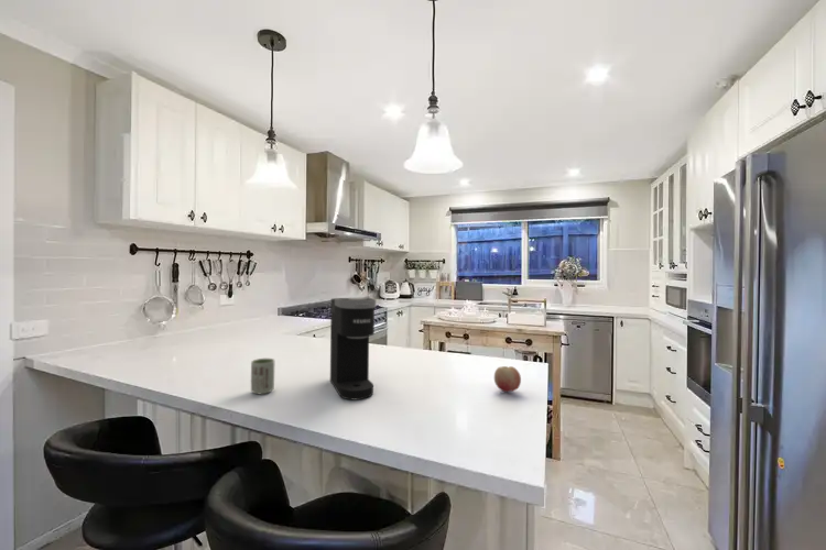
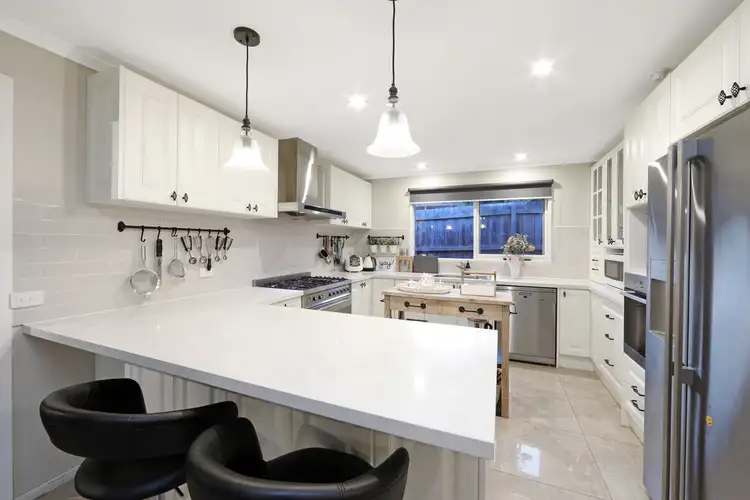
- fruit (507, 378)
- cup (262, 375)
- coffee maker (351, 342)
